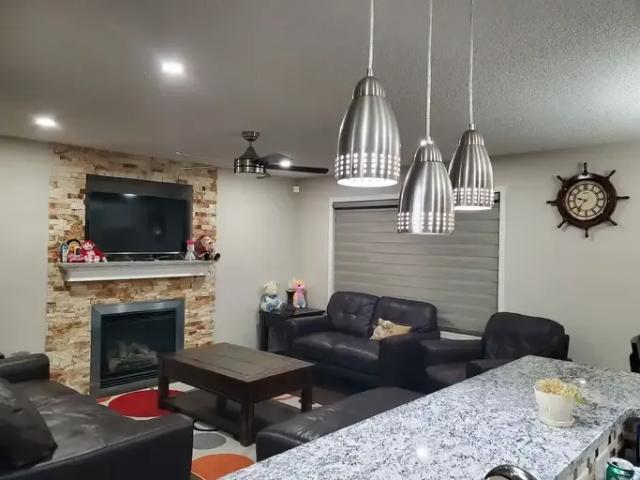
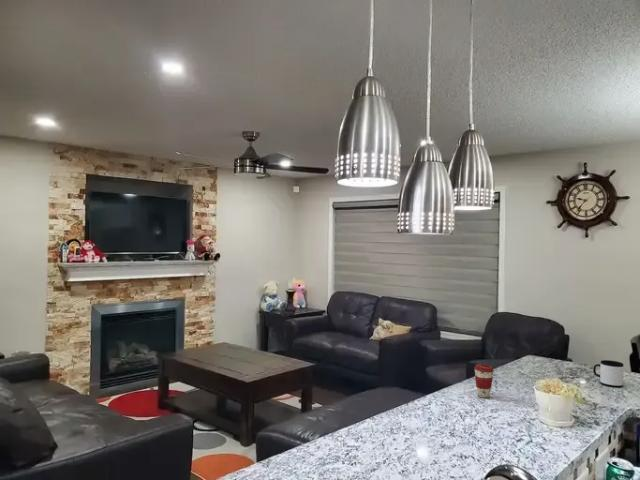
+ mug (607, 372)
+ coffee cup (483, 381)
